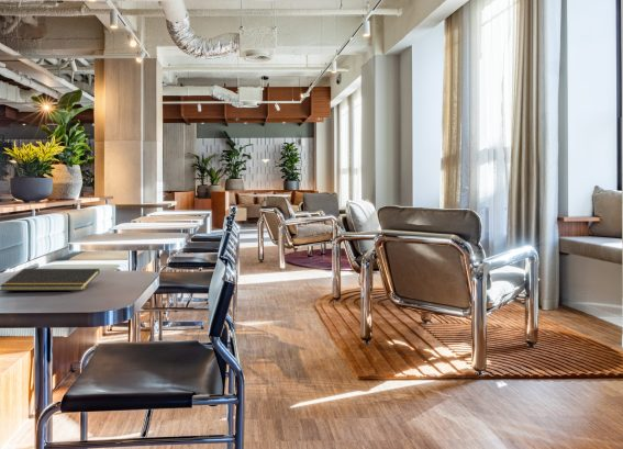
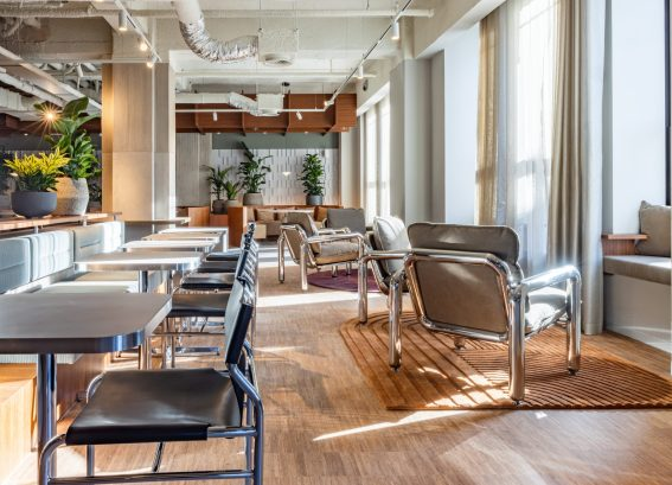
- notepad (52, 279)
